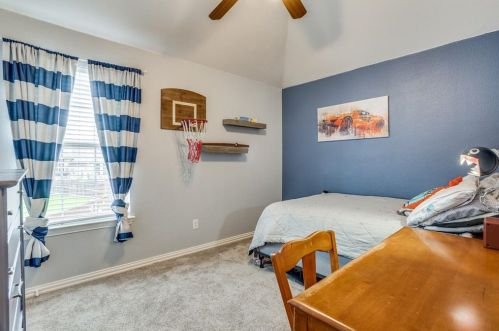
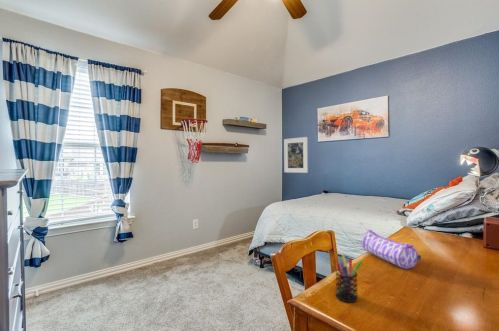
+ pencil case (387, 248)
+ pen holder (349, 276)
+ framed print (295, 155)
